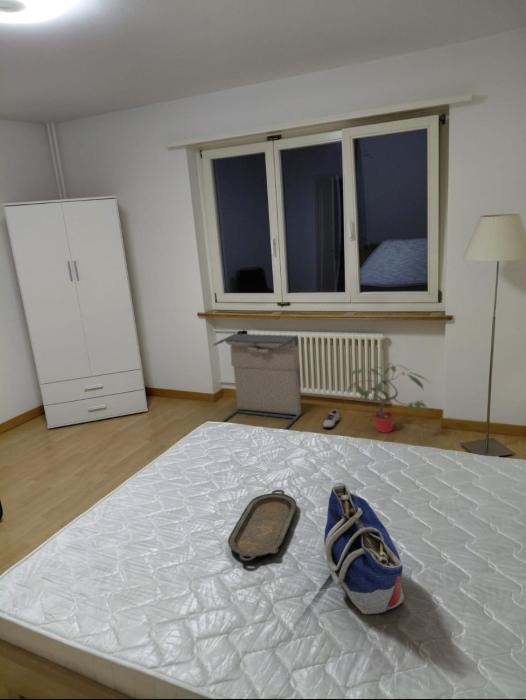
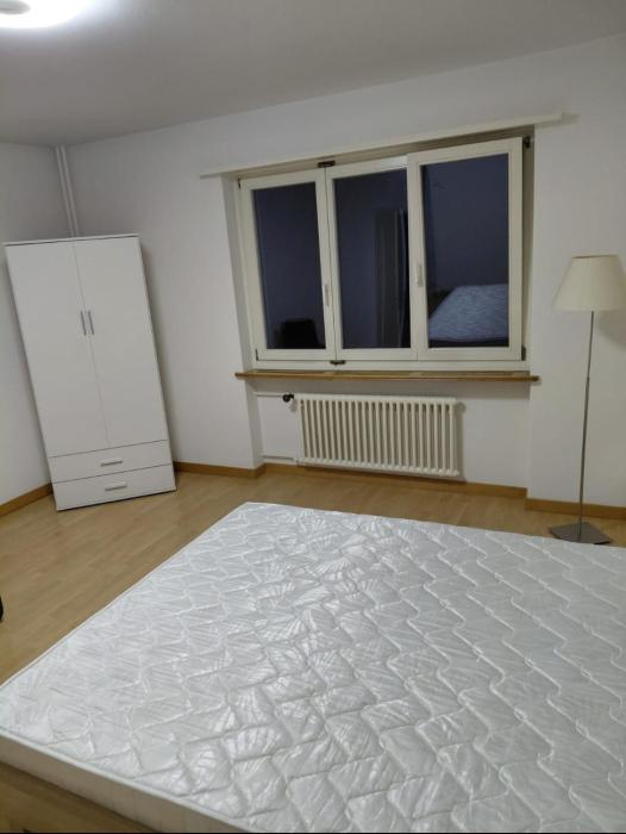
- shoe (330, 419)
- tote bag (362, 550)
- laundry hamper (259, 379)
- potted plant (386, 398)
- serving tray (264, 524)
